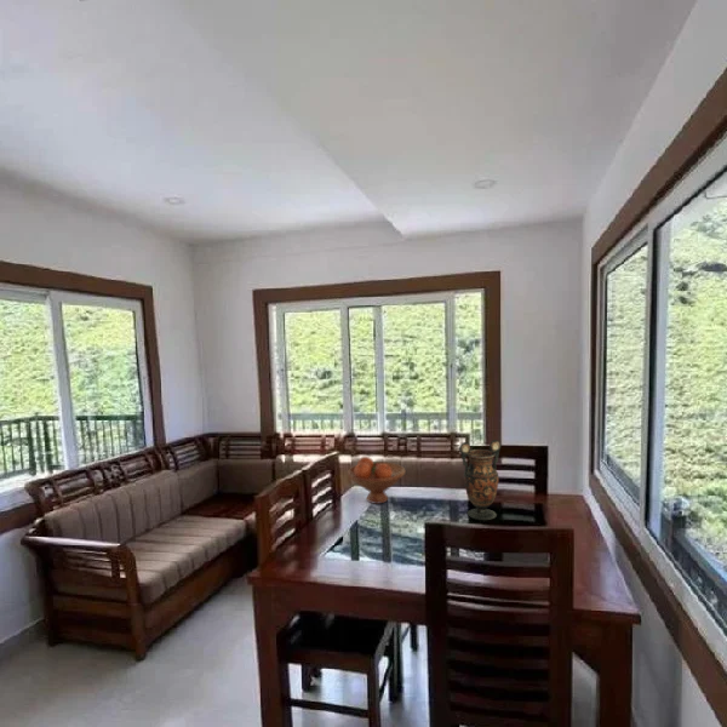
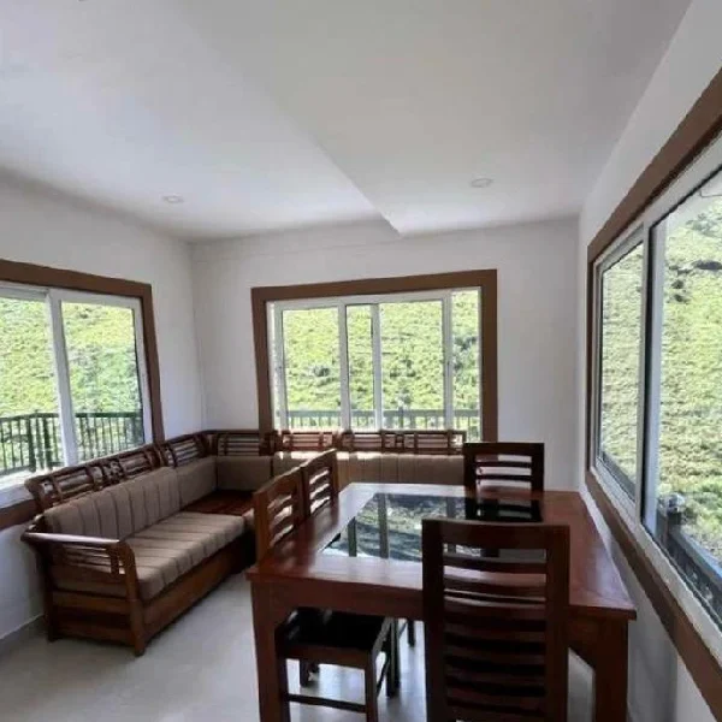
- vase (480, 477)
- fruit bowl (376, 479)
